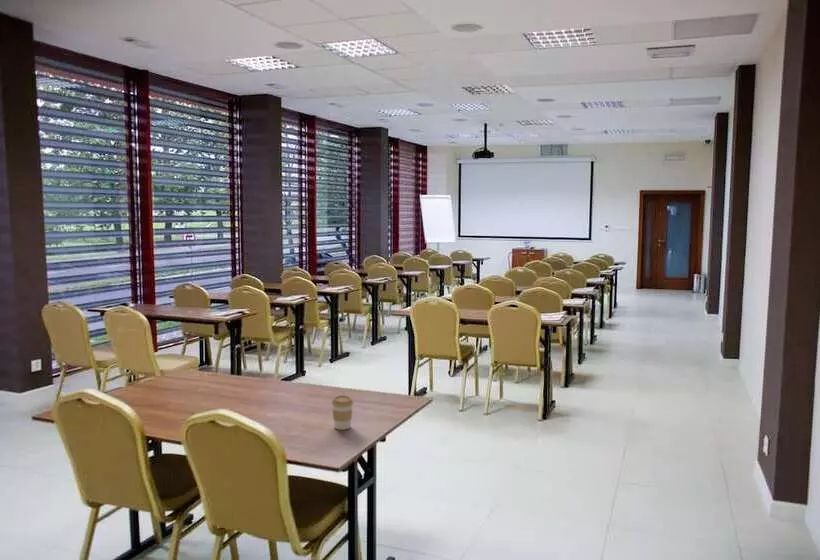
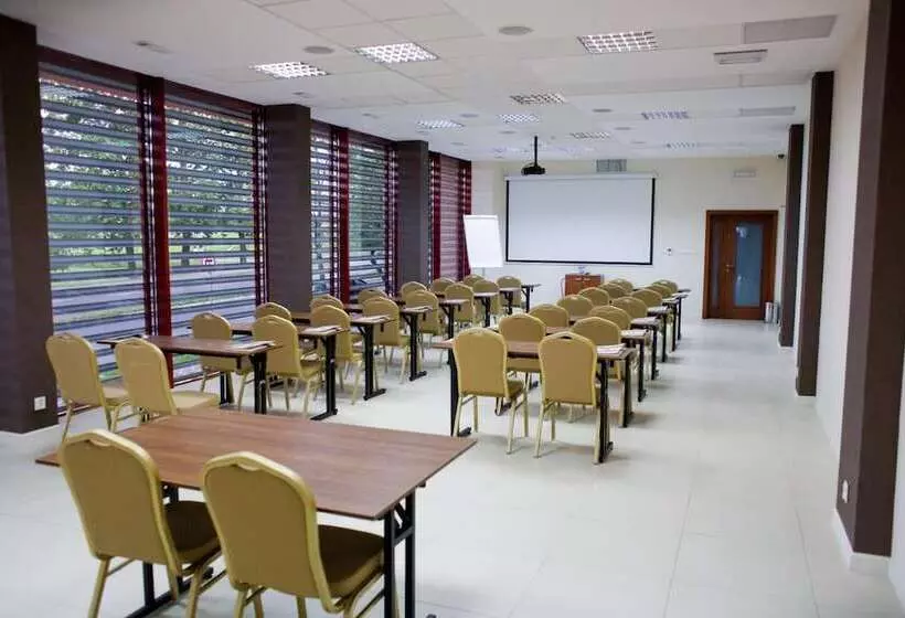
- coffee cup (342, 412)
